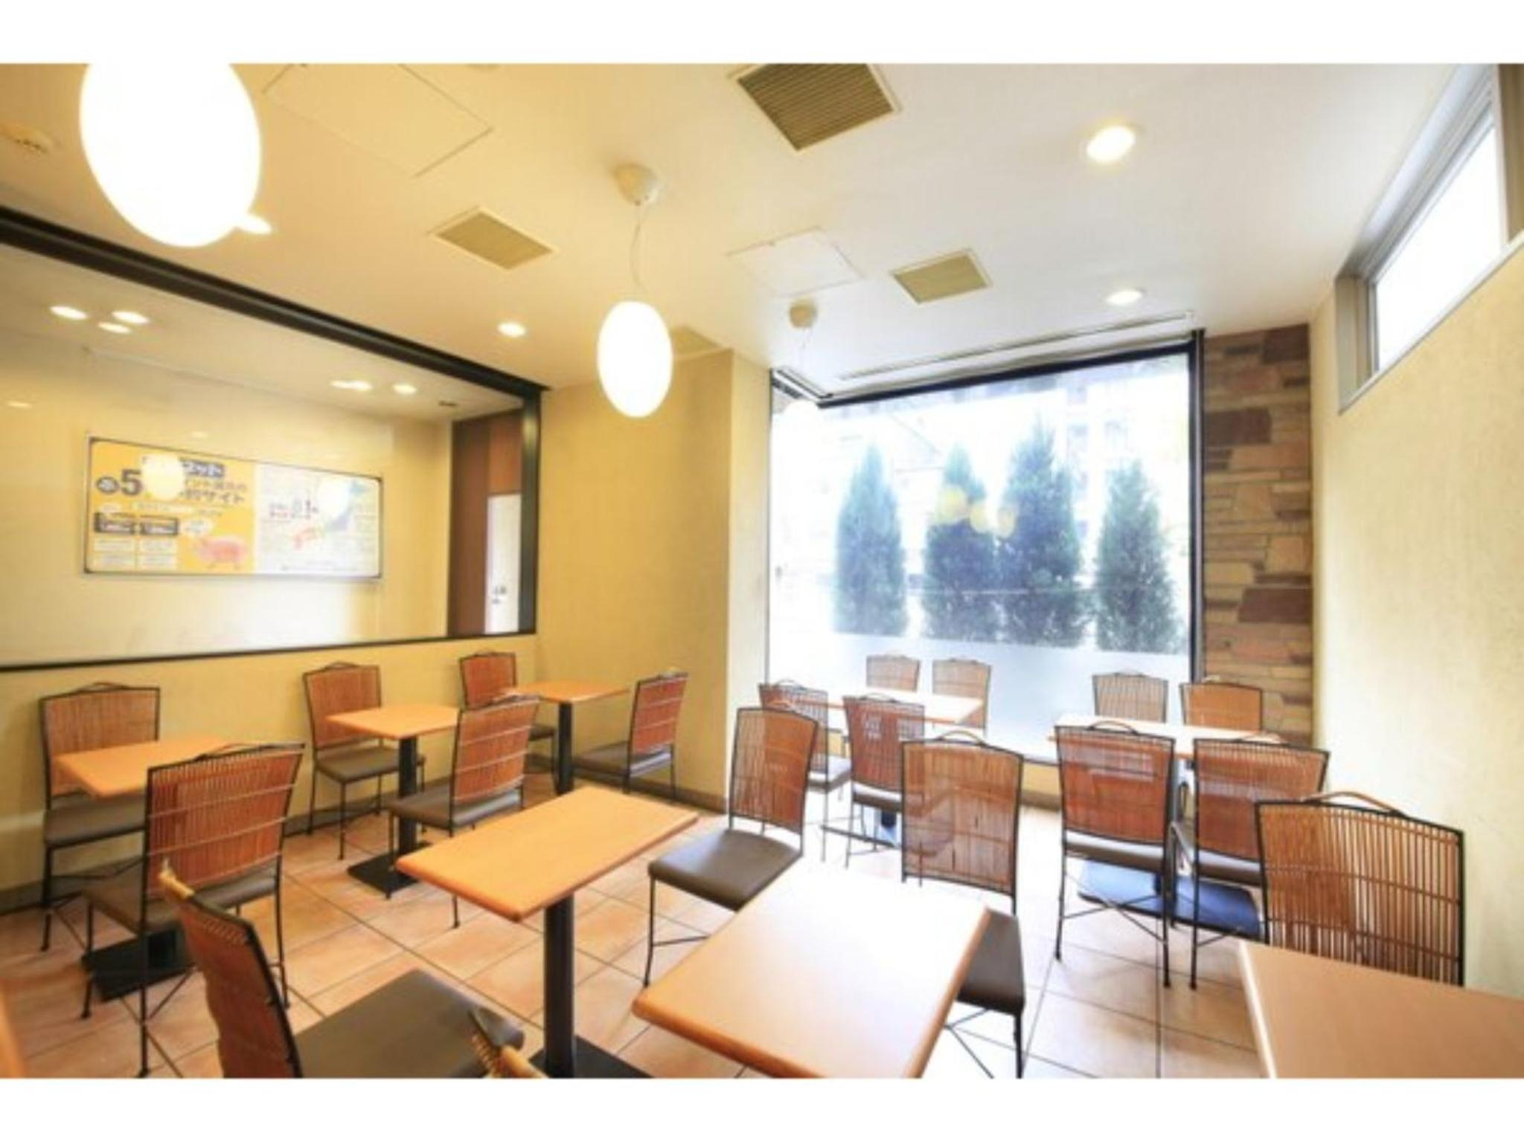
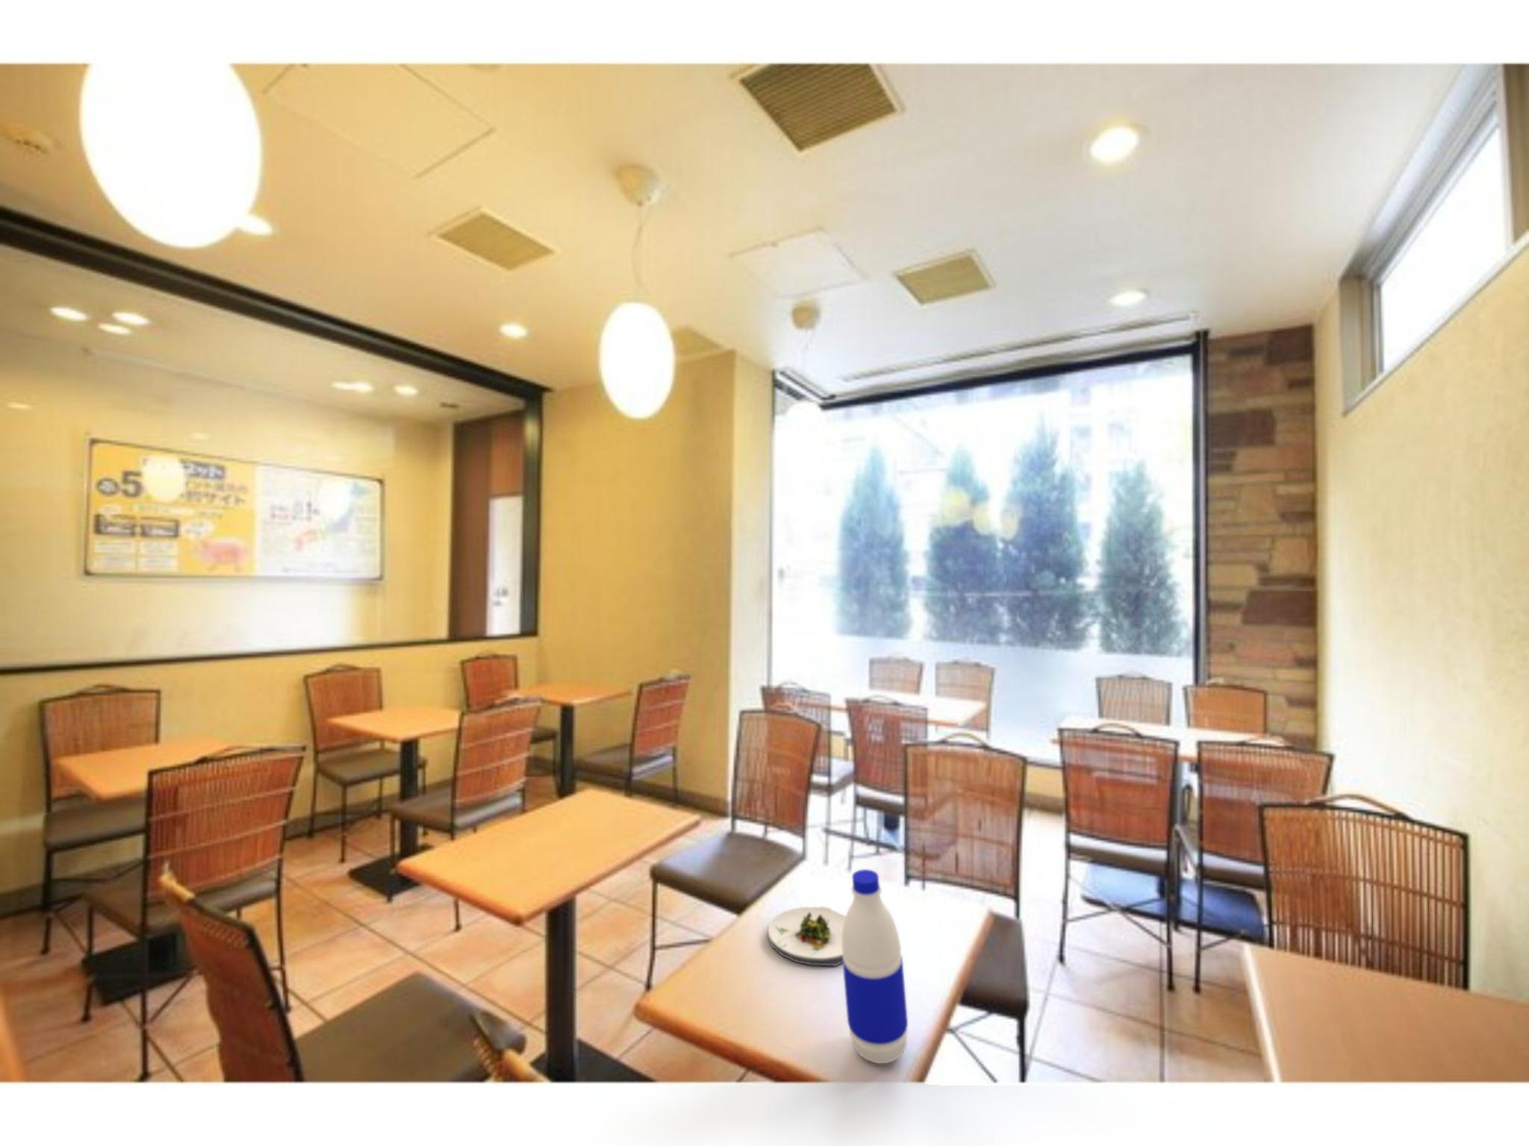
+ water bottle (874, 961)
+ salad plate (814, 927)
